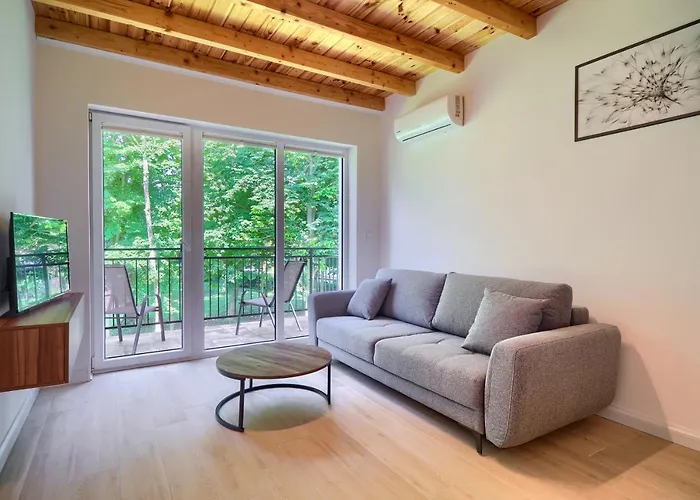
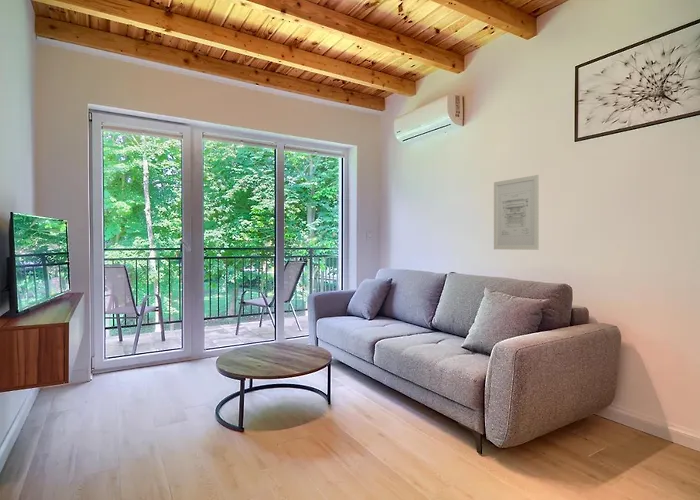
+ wall art (515, 214)
